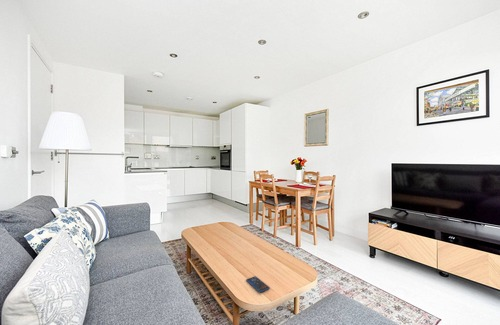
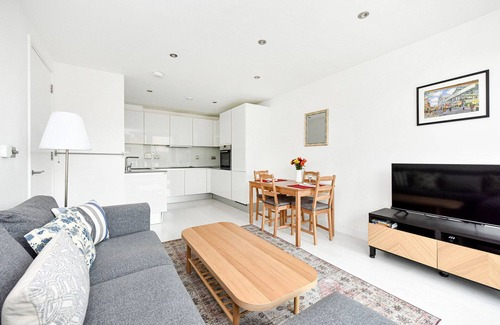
- smartphone (257, 283)
